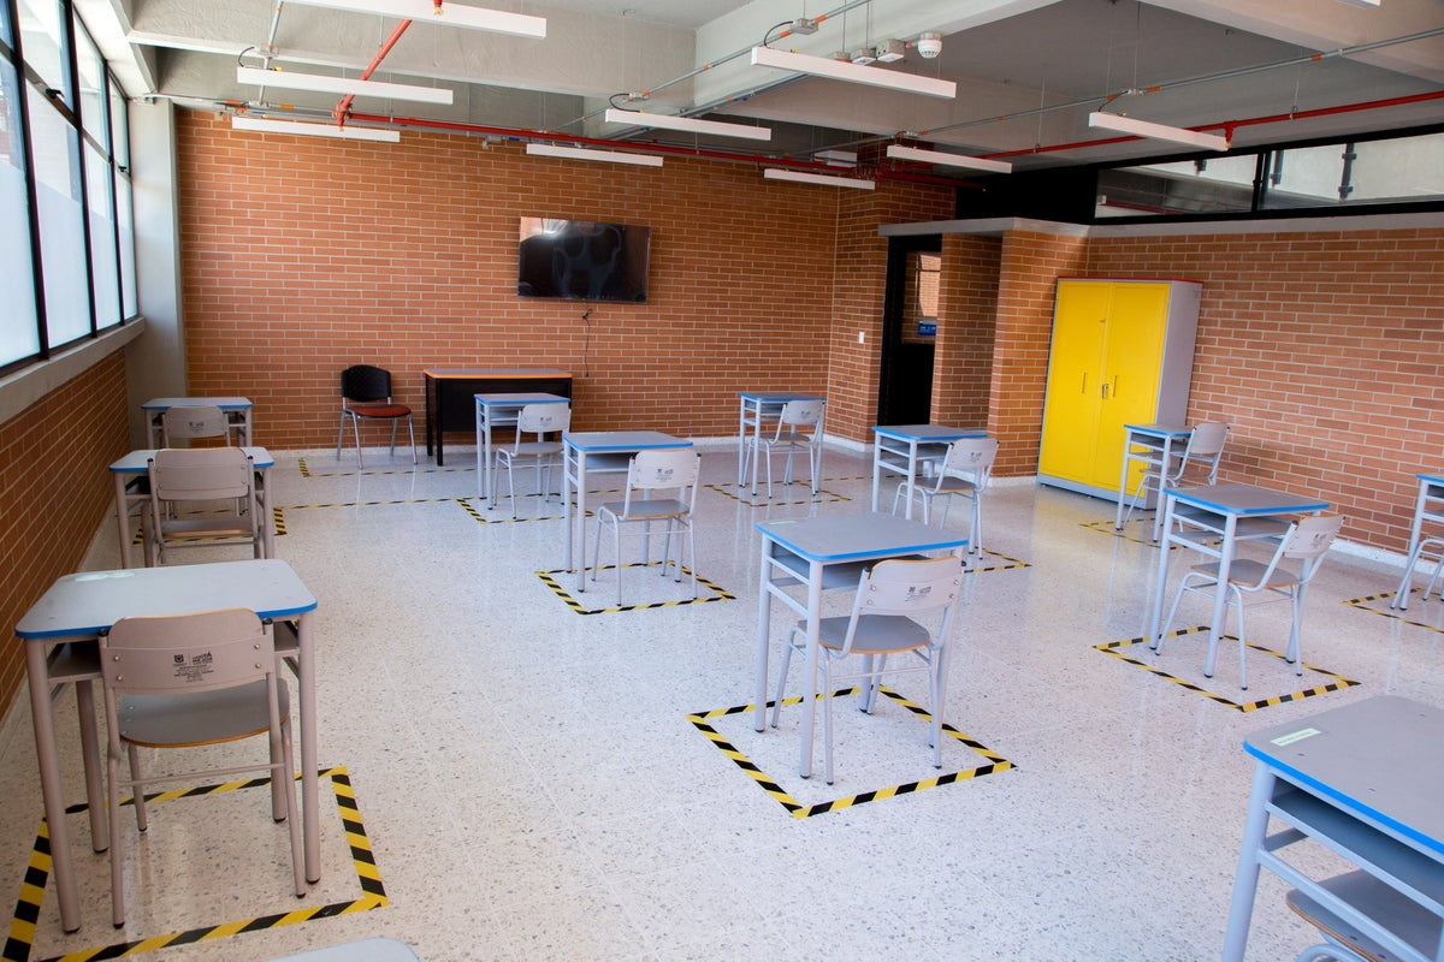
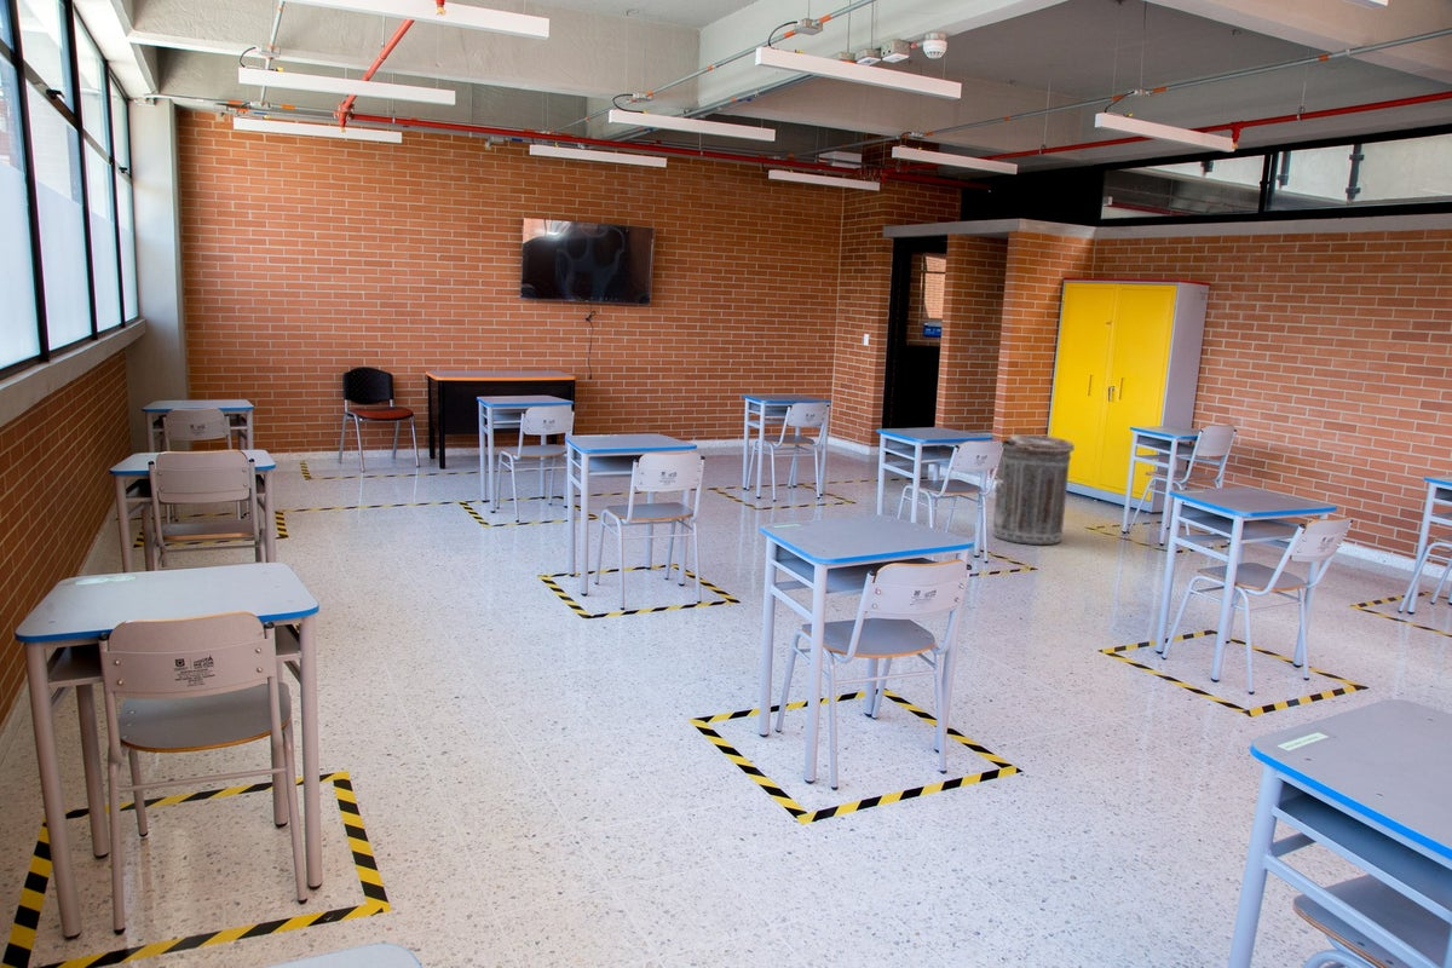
+ trash can lid (1032, 488)
